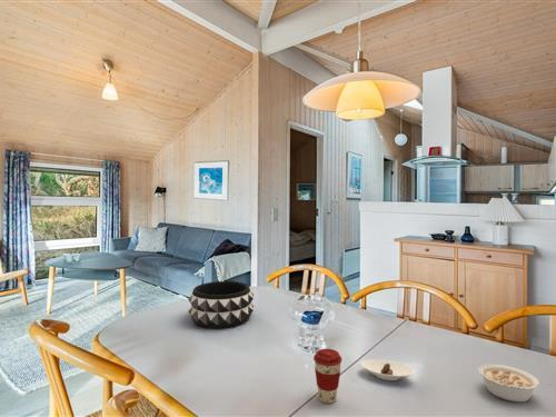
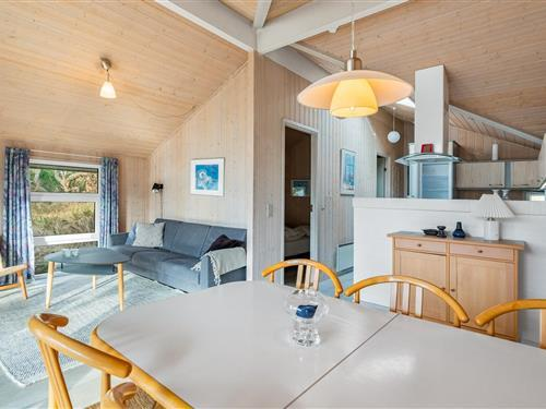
- legume (509, 383)
- saucer (386, 370)
- coffee cup (327, 375)
- decorative bowl (221, 302)
